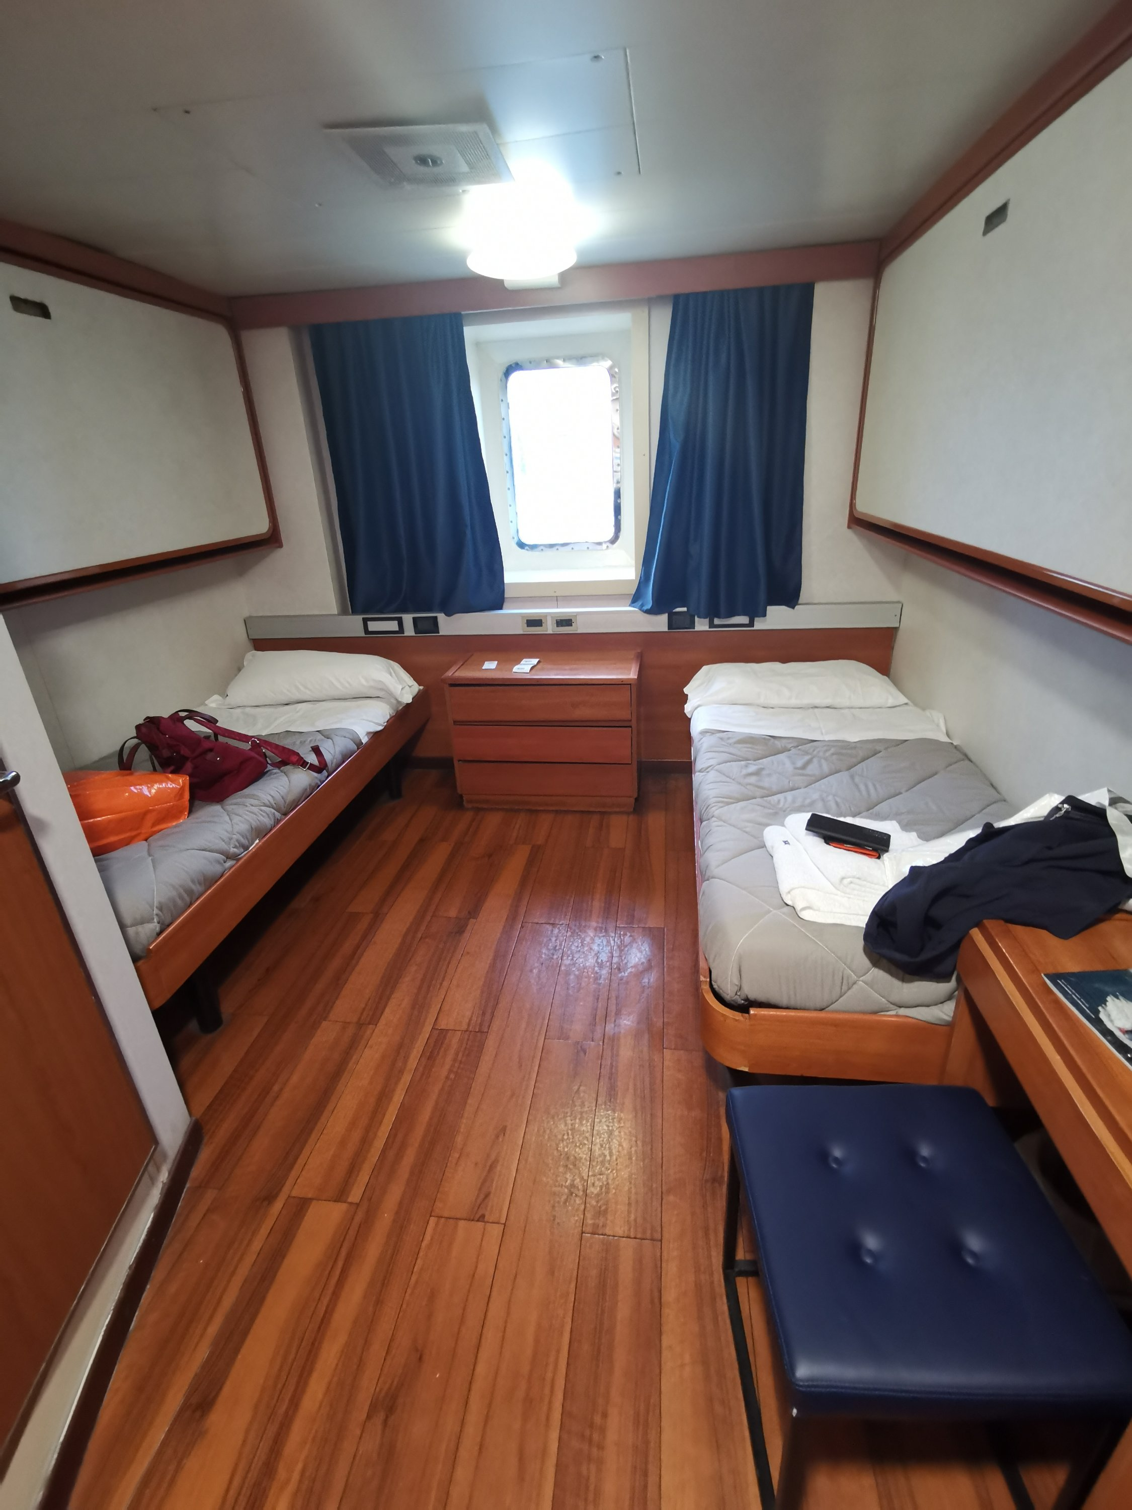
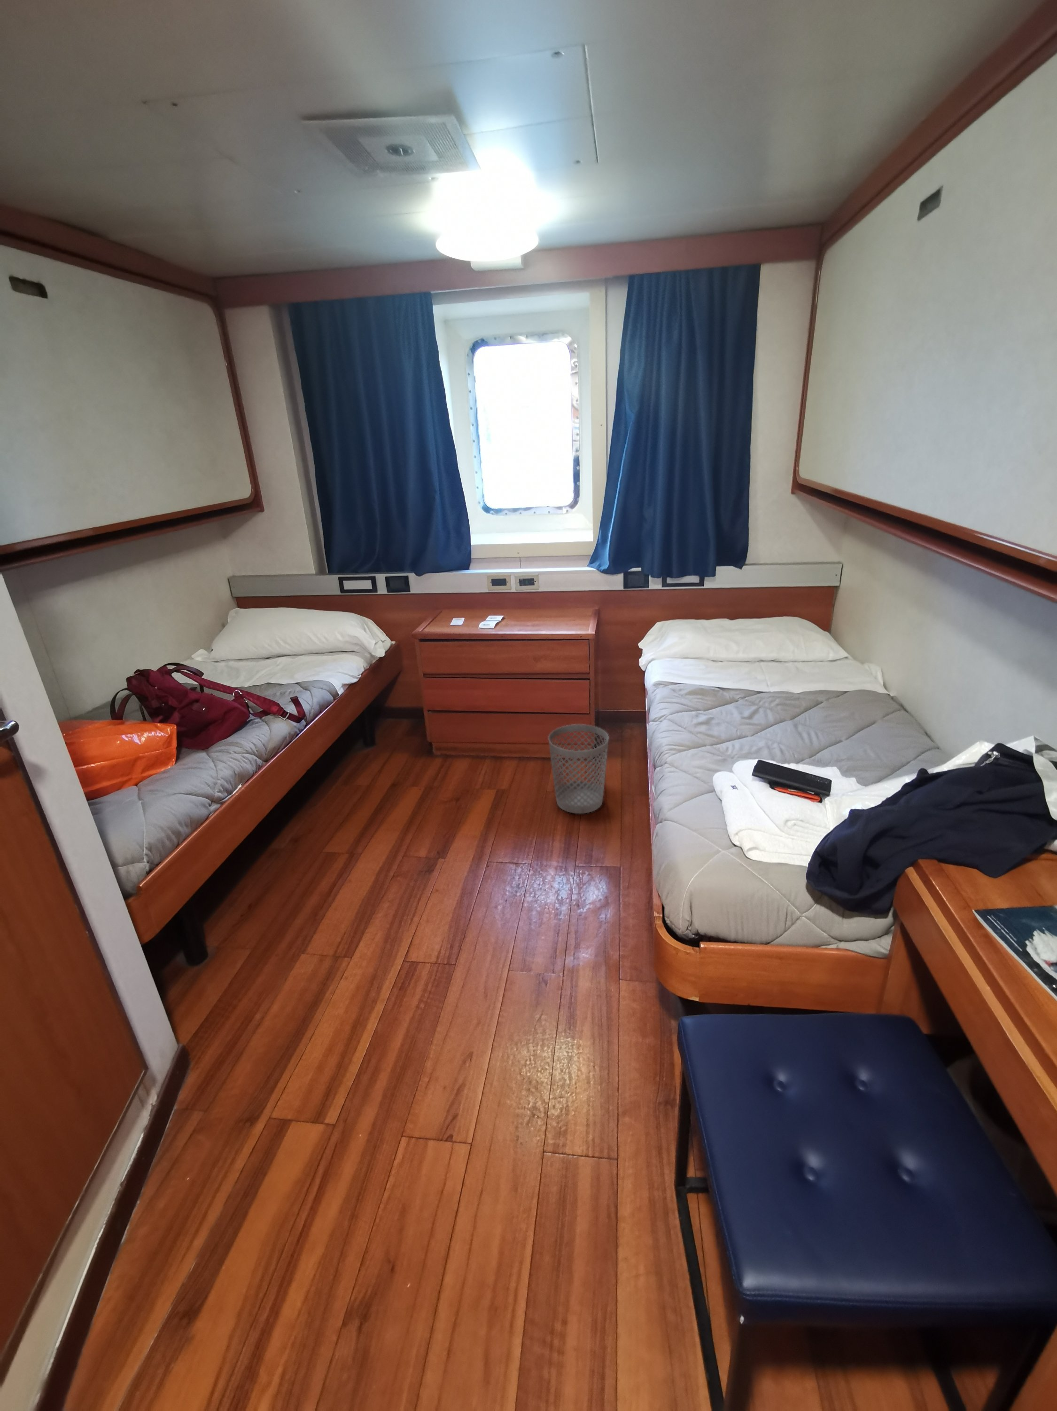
+ wastebasket (578, 770)
